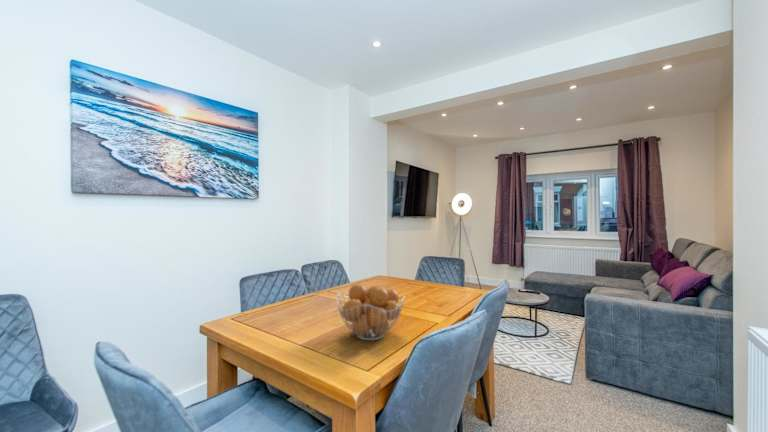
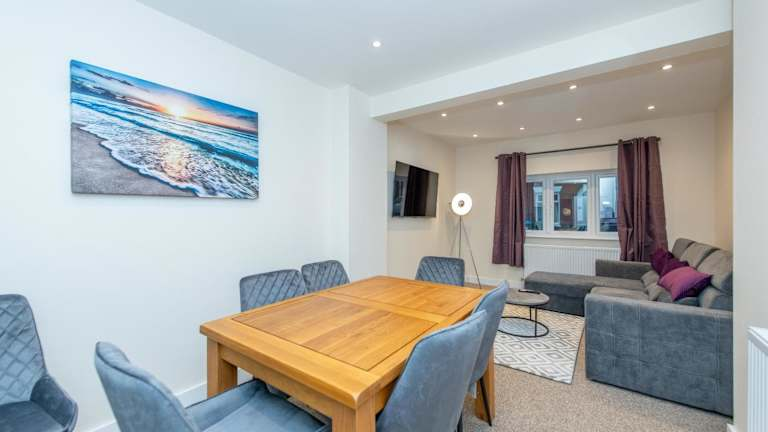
- fruit basket (370, 310)
